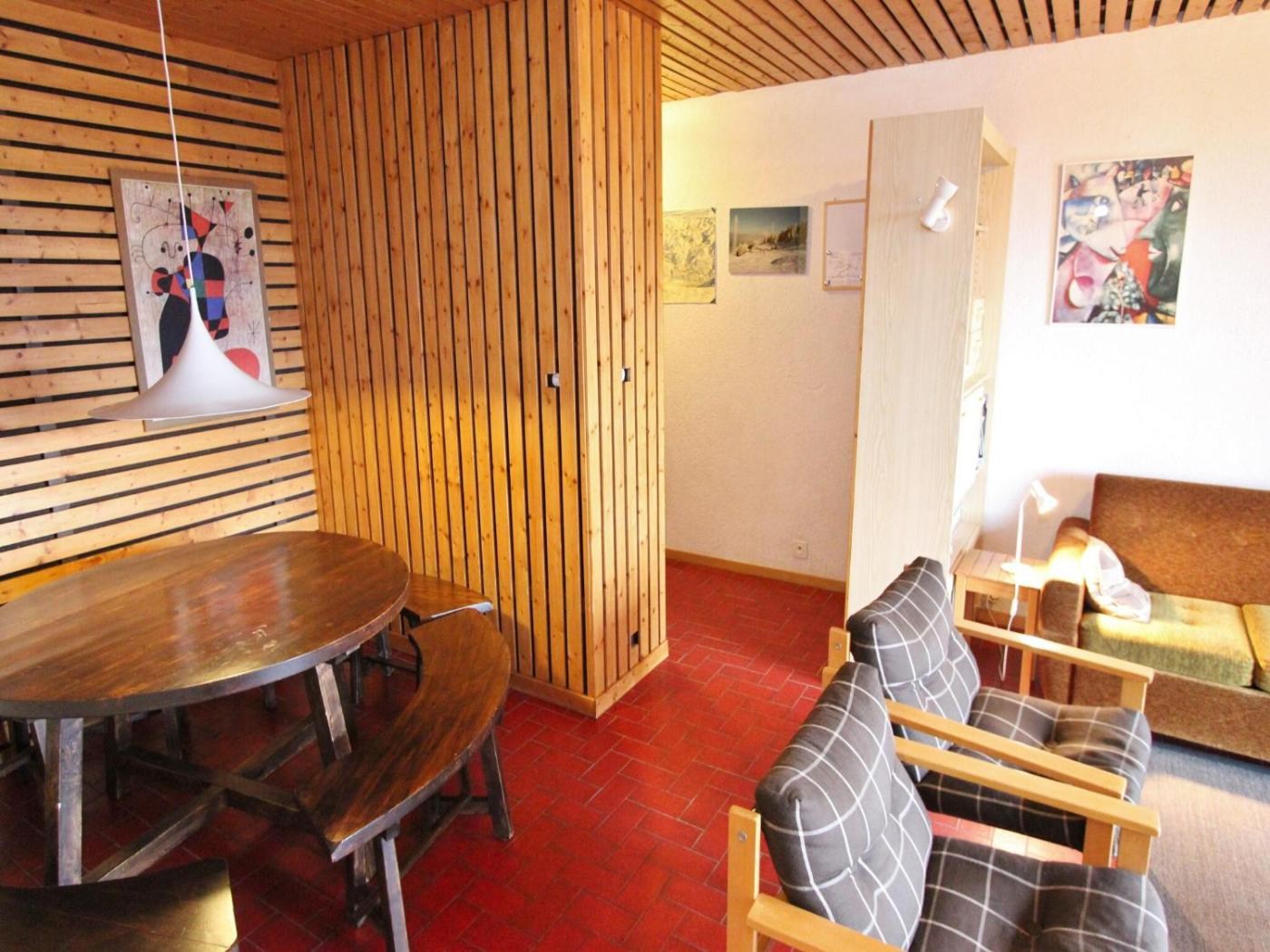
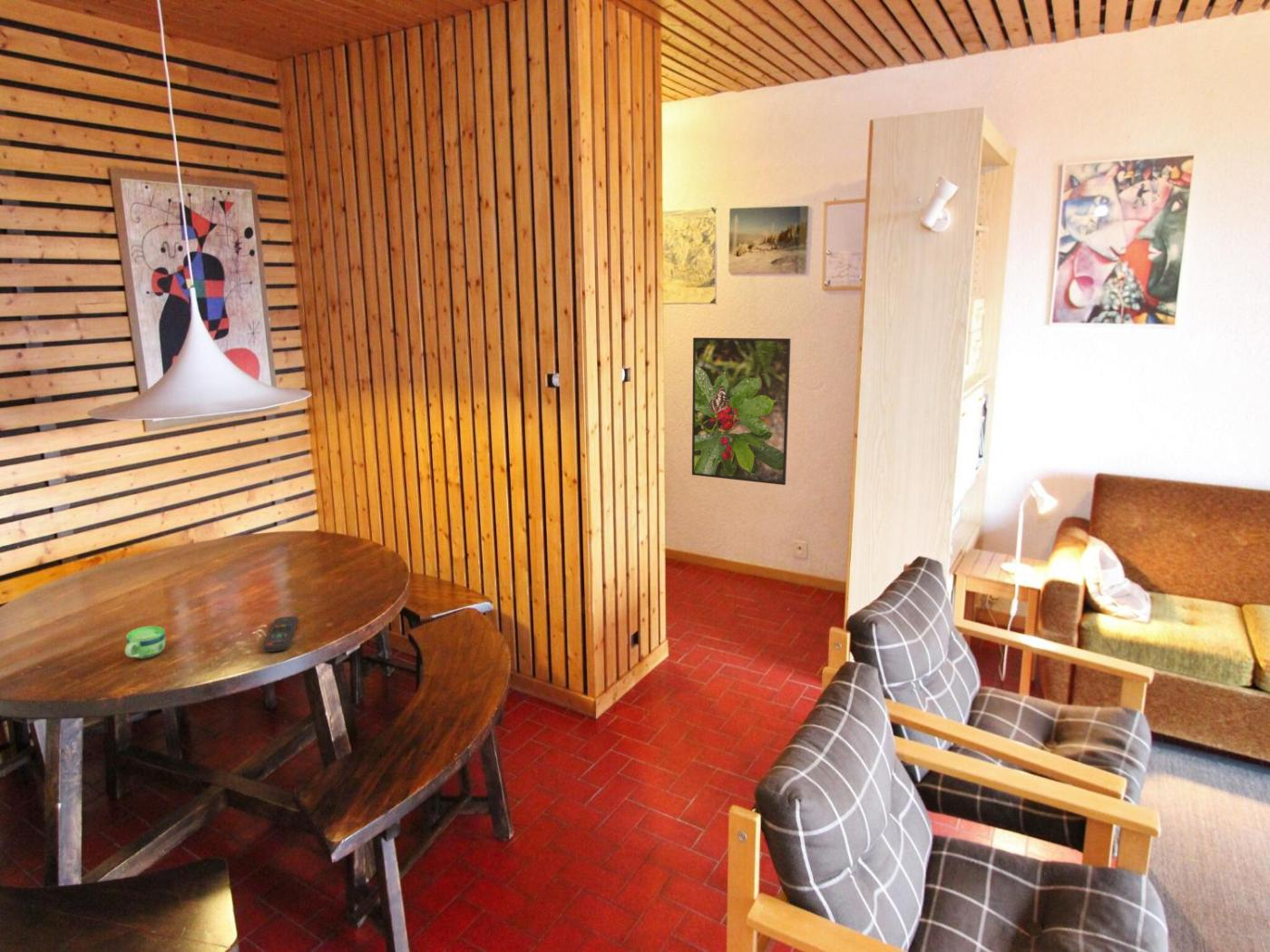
+ cup (144, 646)
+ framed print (738, 410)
+ remote control (281, 633)
